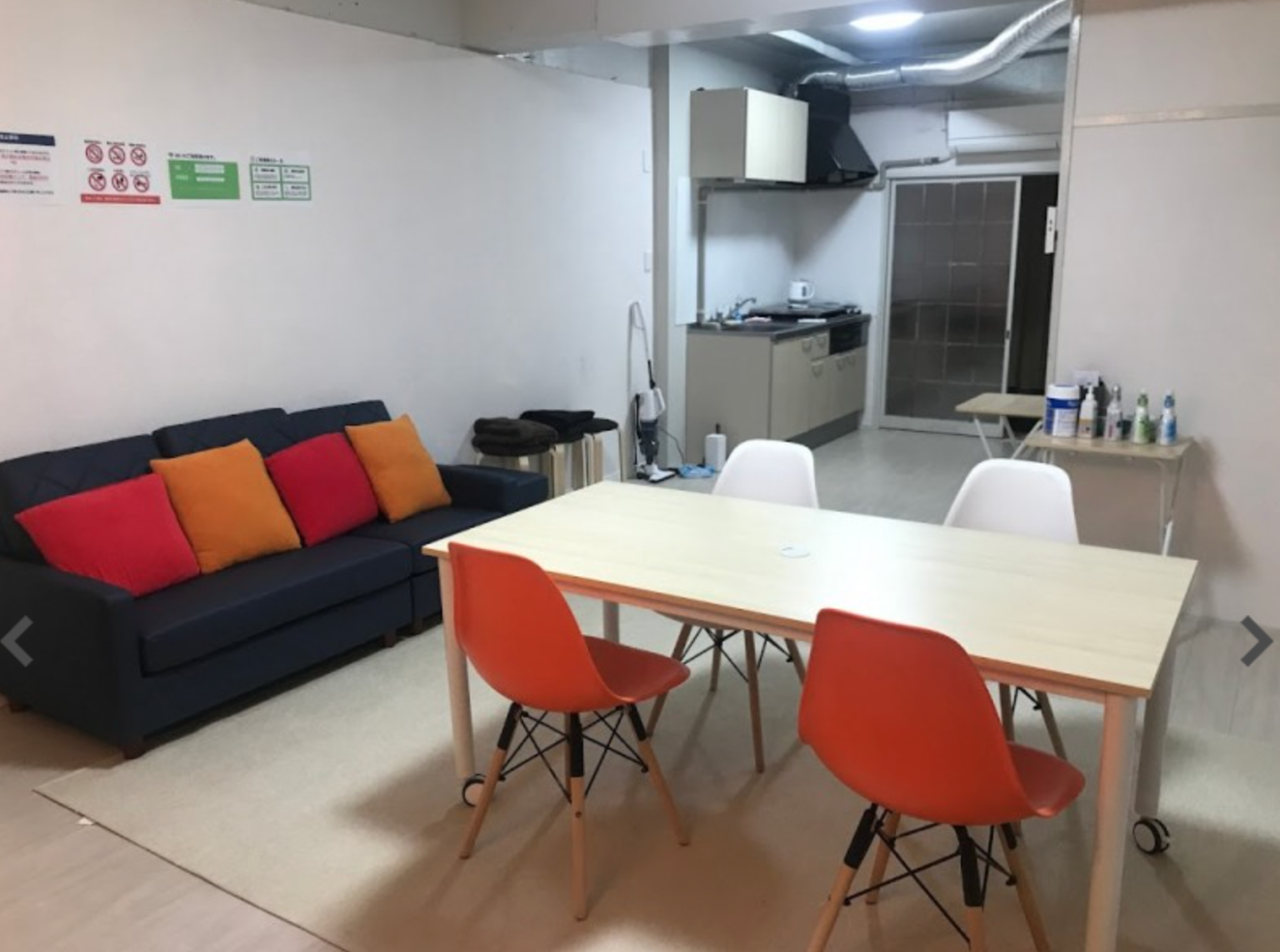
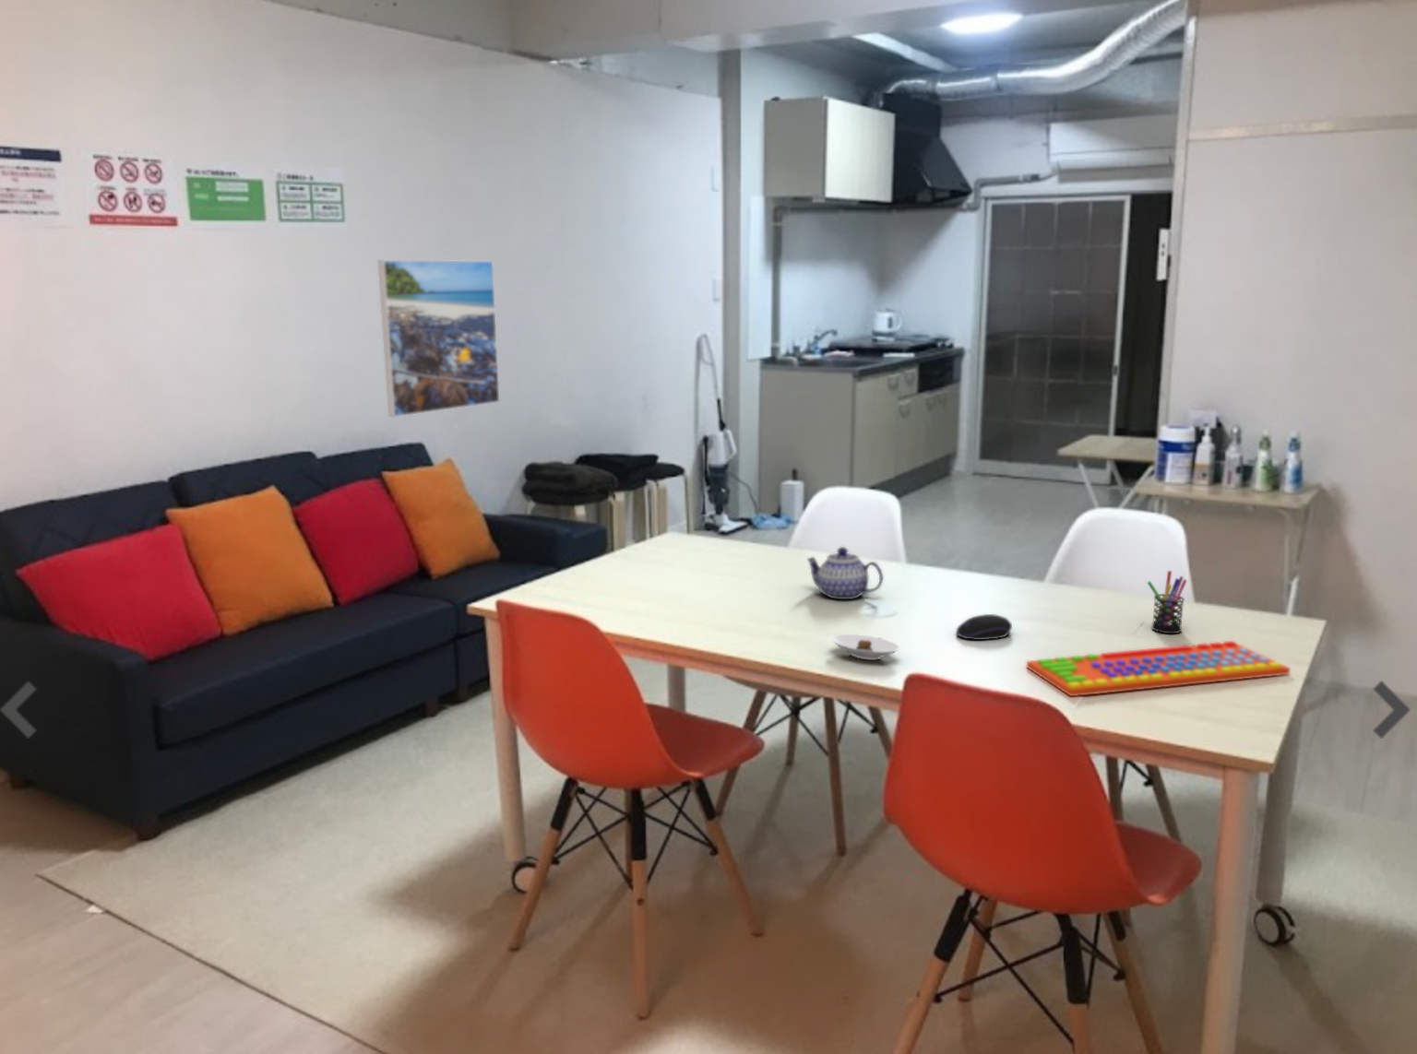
+ saucer (865, 648)
+ computer mouse (983, 626)
+ teapot (844, 571)
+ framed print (442, 335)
+ keyboard (1157, 665)
+ pen holder (1165, 601)
